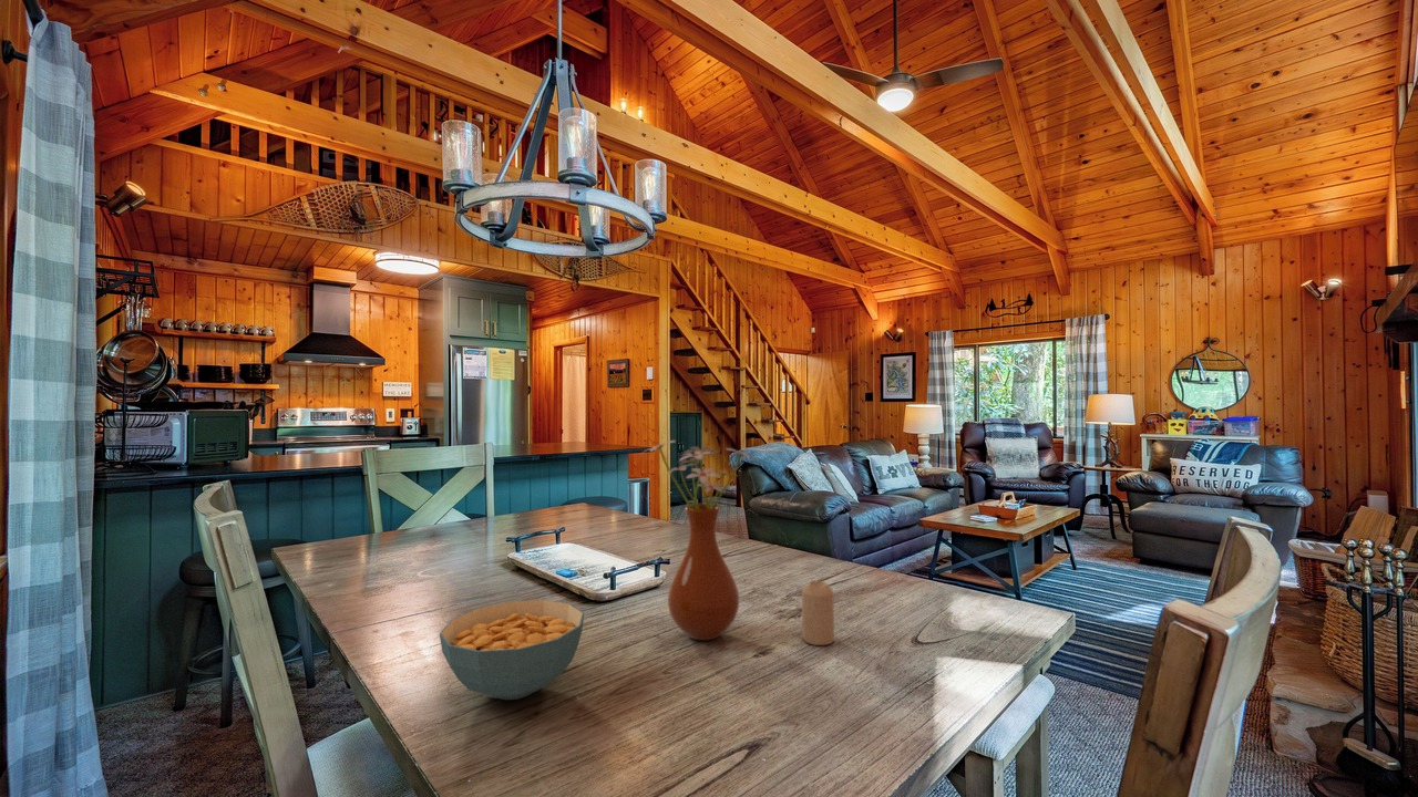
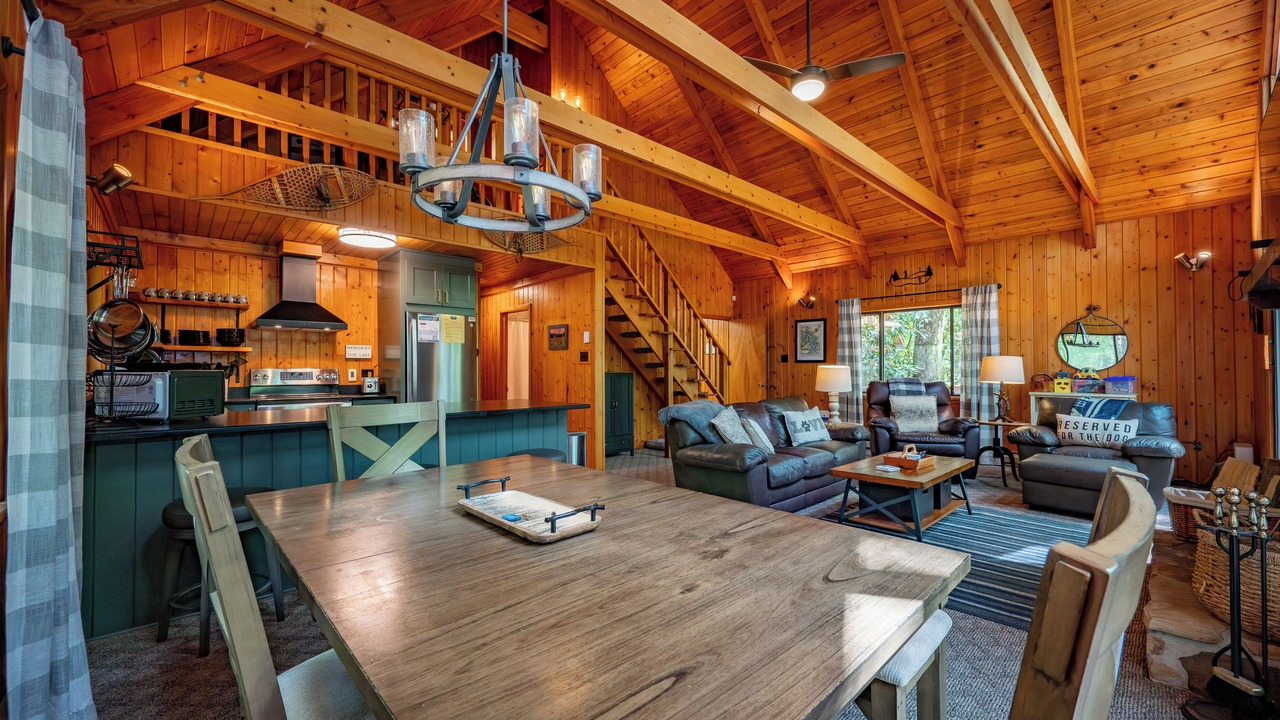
- vase (700, 536)
- cereal bowl (515, 655)
- candle (818, 610)
